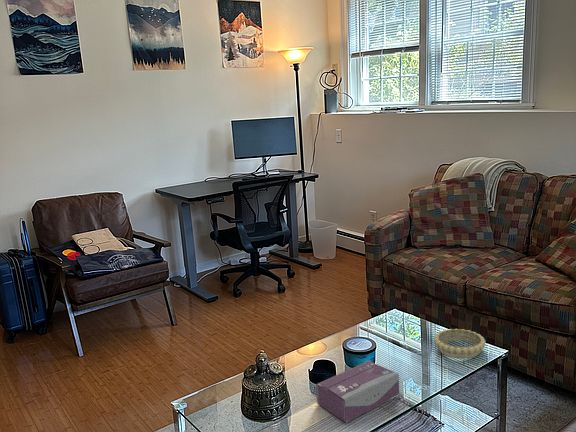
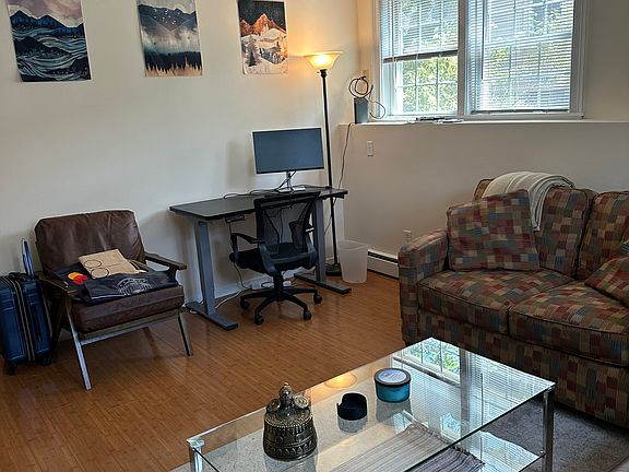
- tissue box (358, 388)
- decorative bowl (459, 347)
